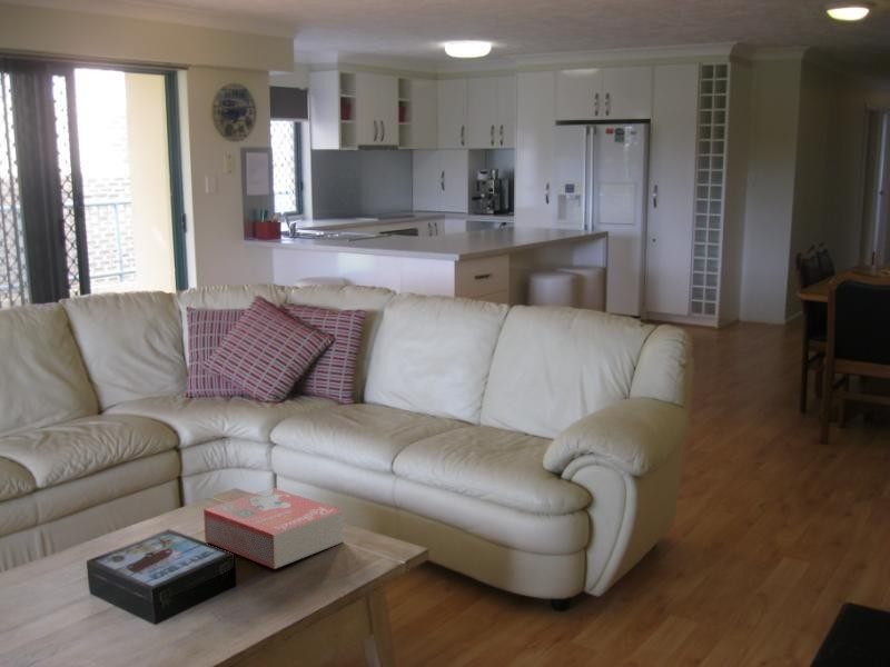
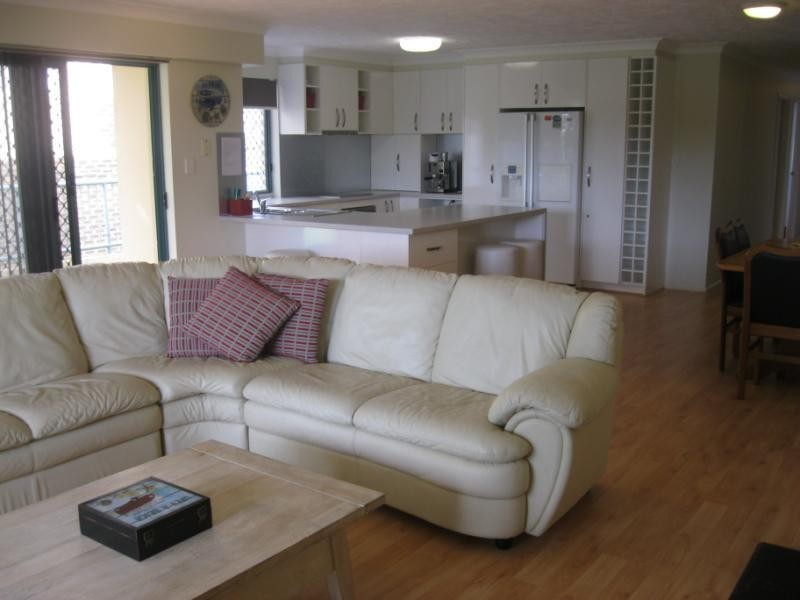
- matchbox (274, 525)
